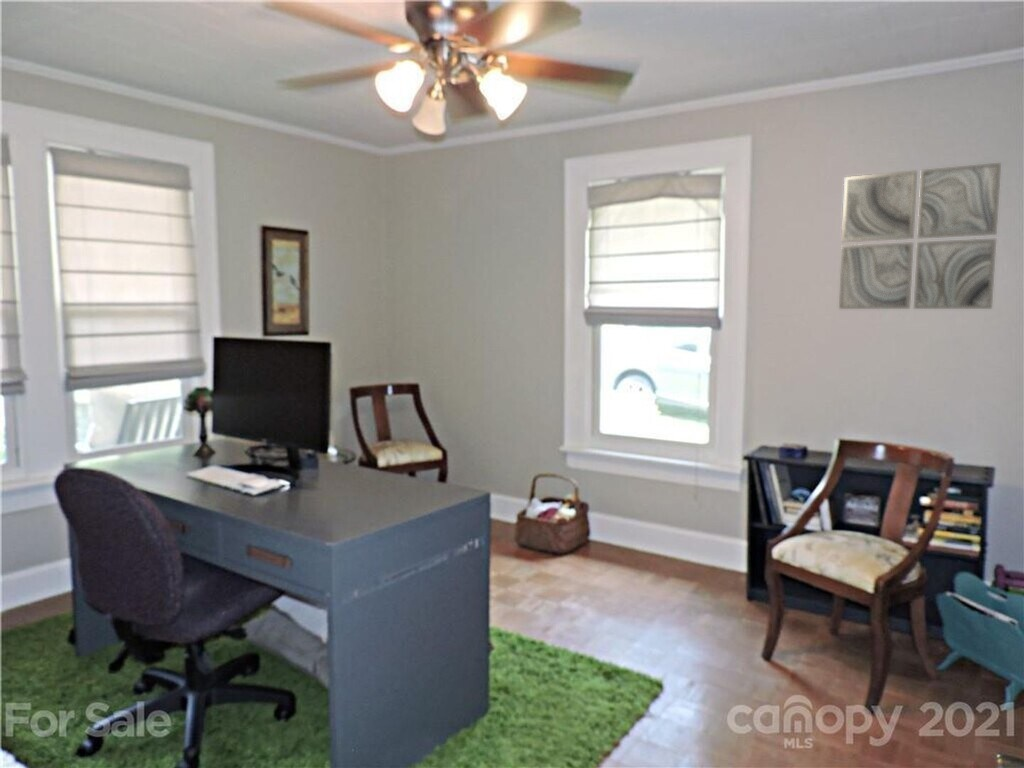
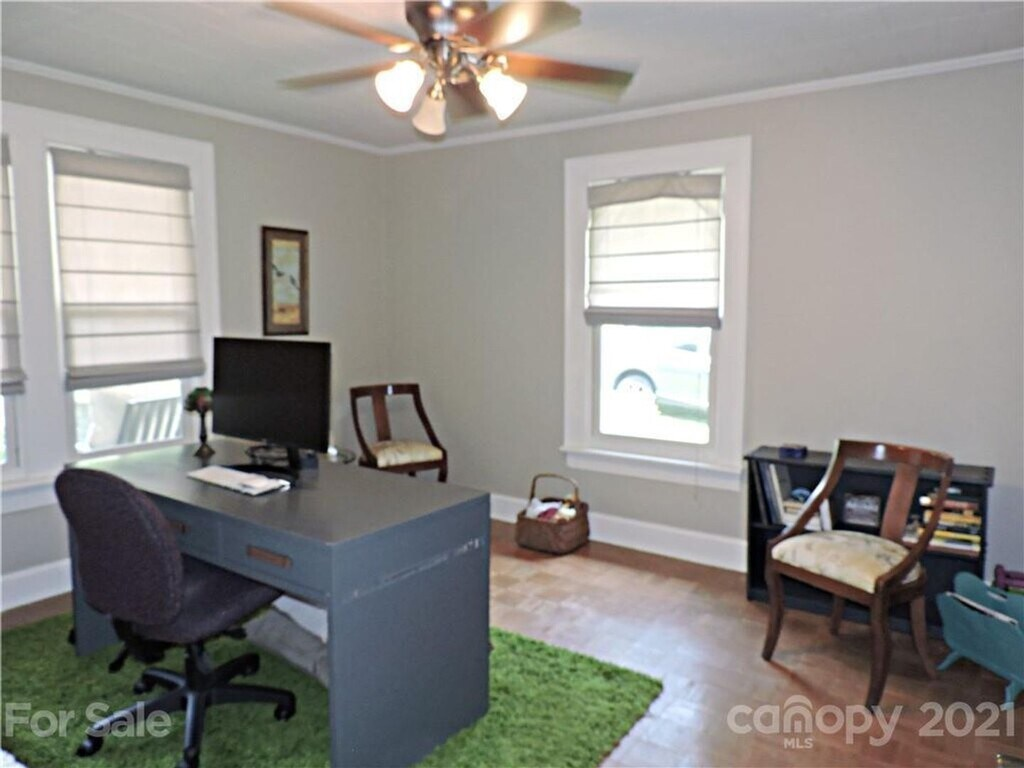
- wall art (913, 238)
